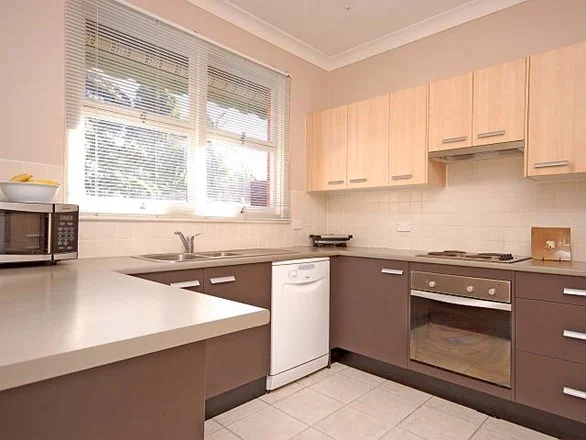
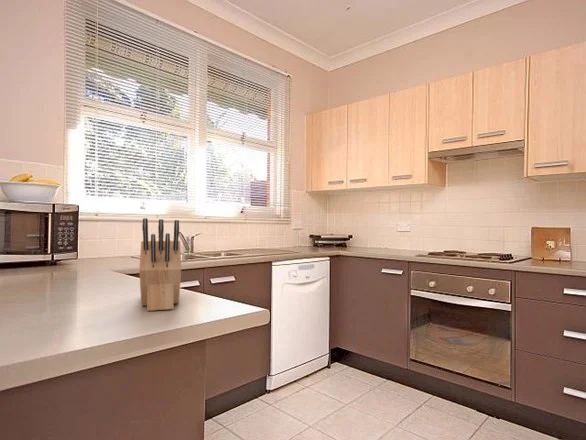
+ knife block (160, 261)
